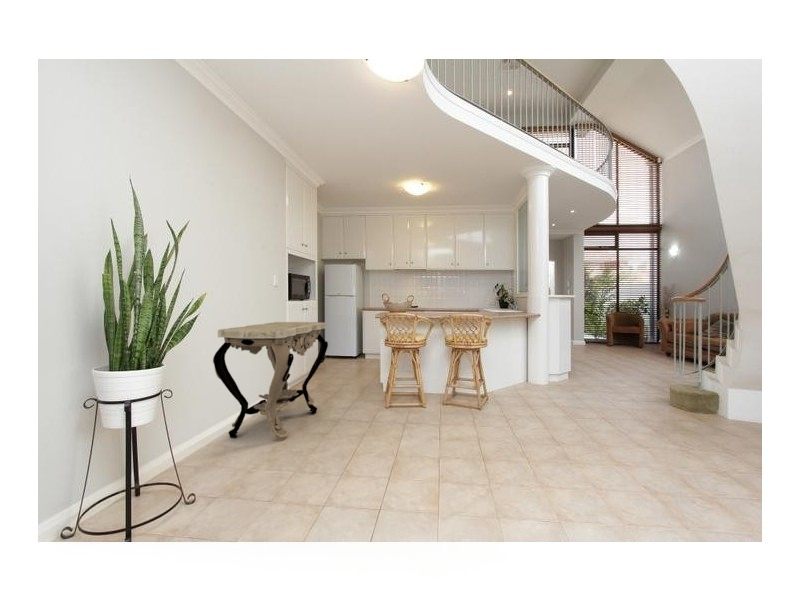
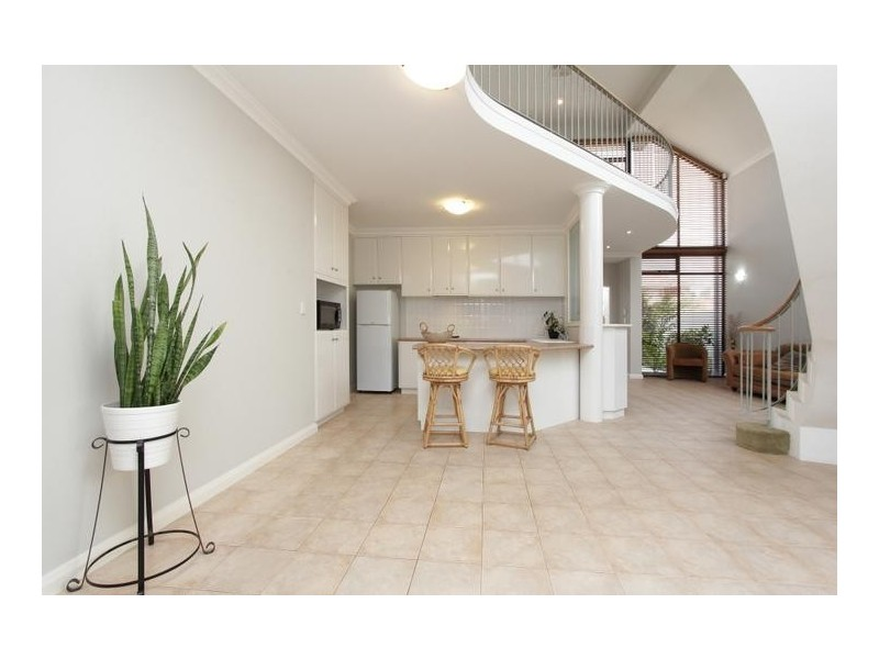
- console table (277, 374)
